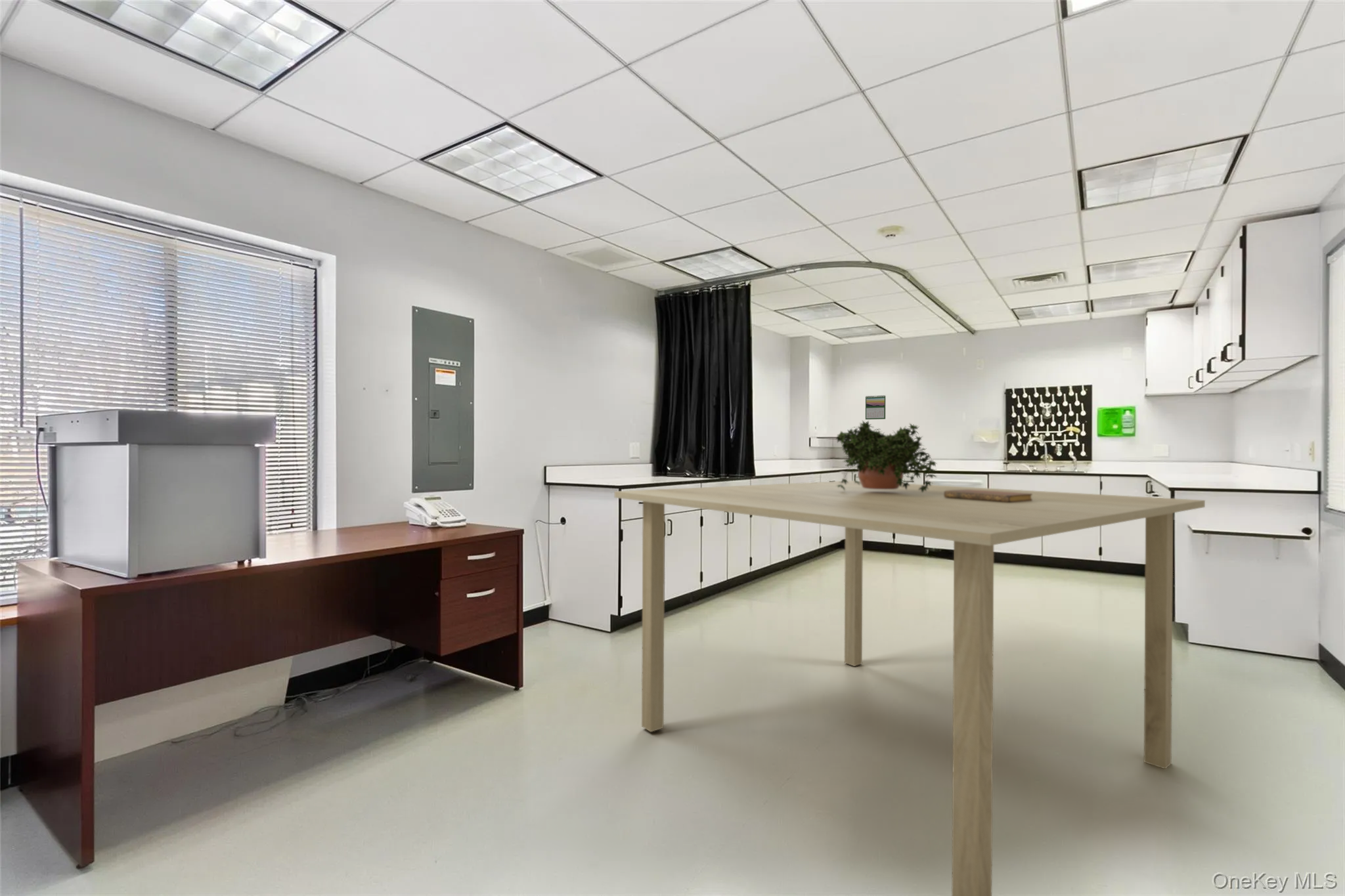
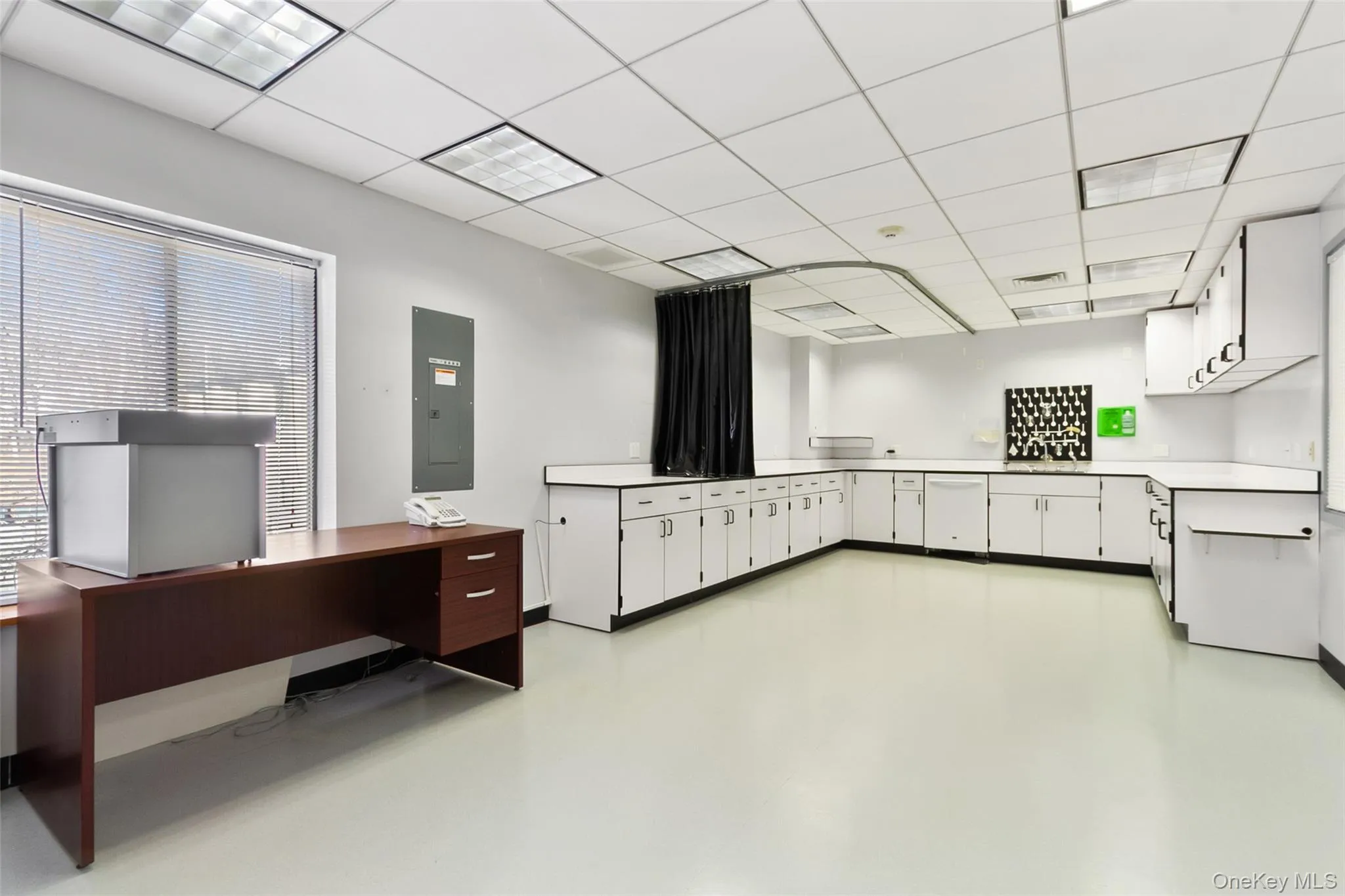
- calendar (875, 407)
- potted plant (883, 456)
- dining table (862, 620)
- notebook (987, 495)
